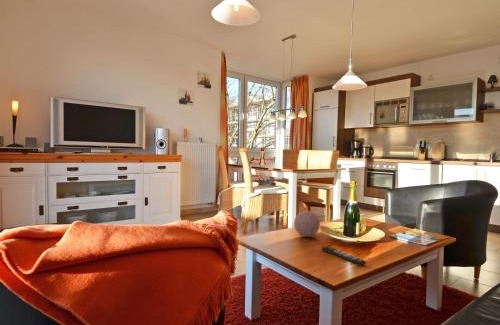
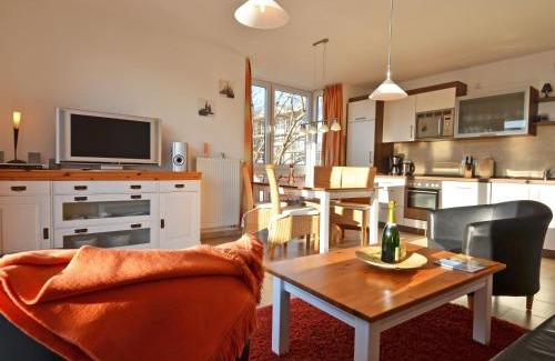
- remote control (342, 254)
- decorative orb (306, 223)
